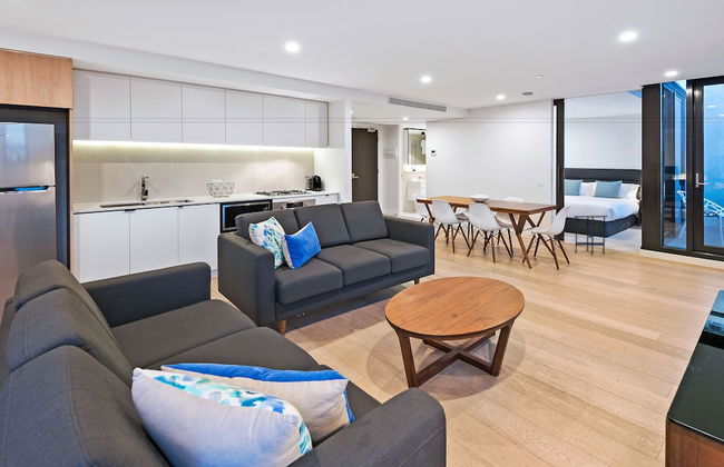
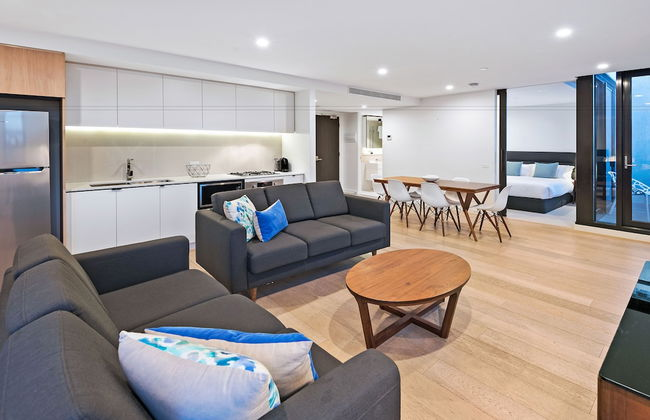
- side table (589, 235)
